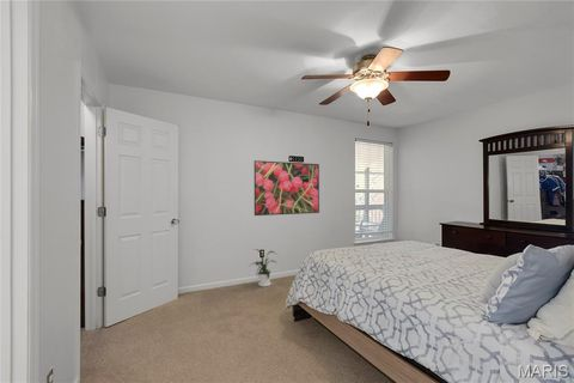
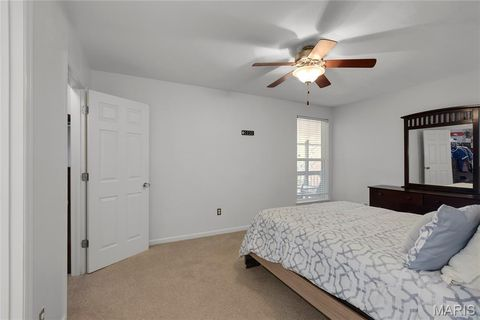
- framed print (288, 188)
- house plant (263, 266)
